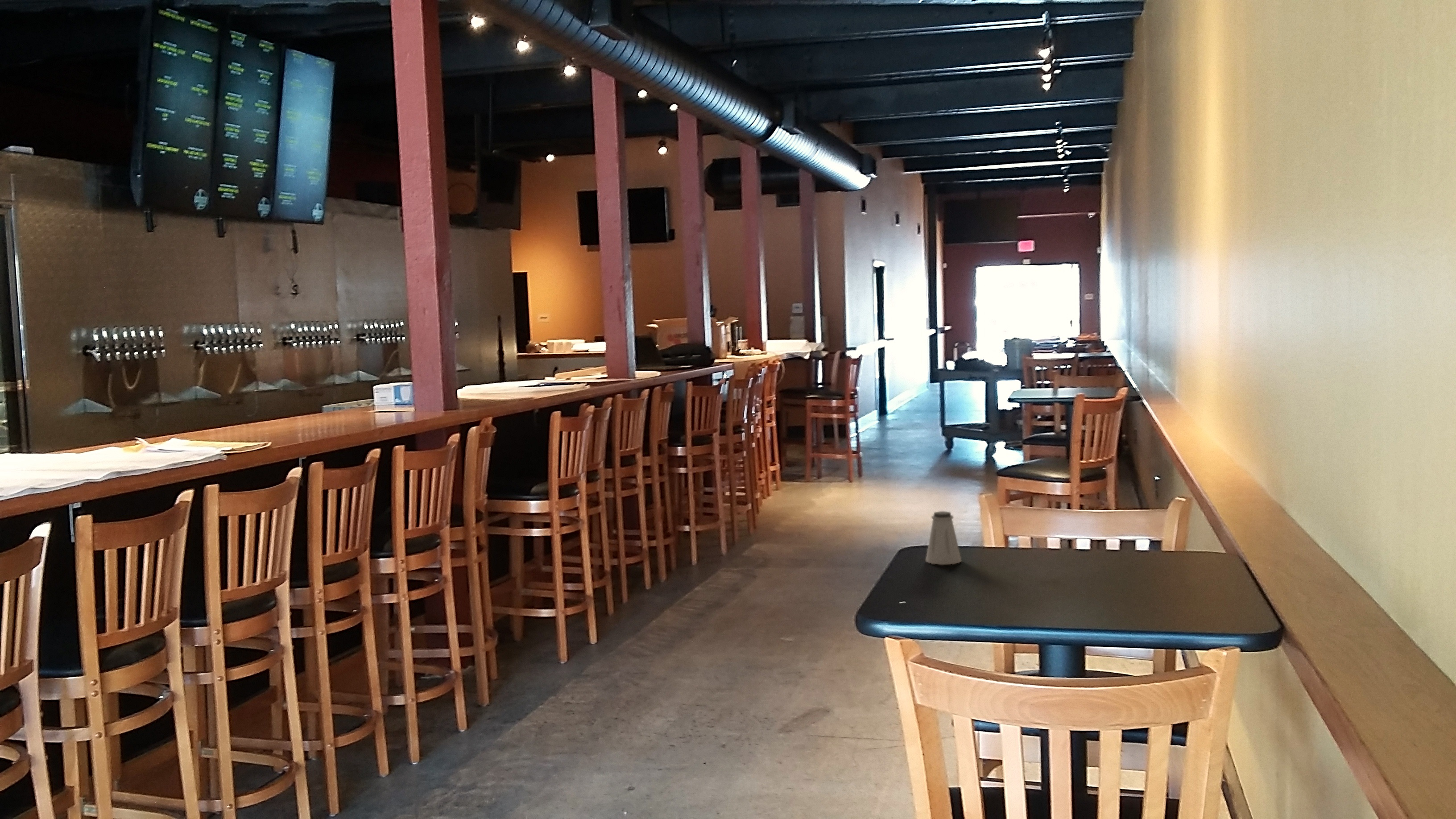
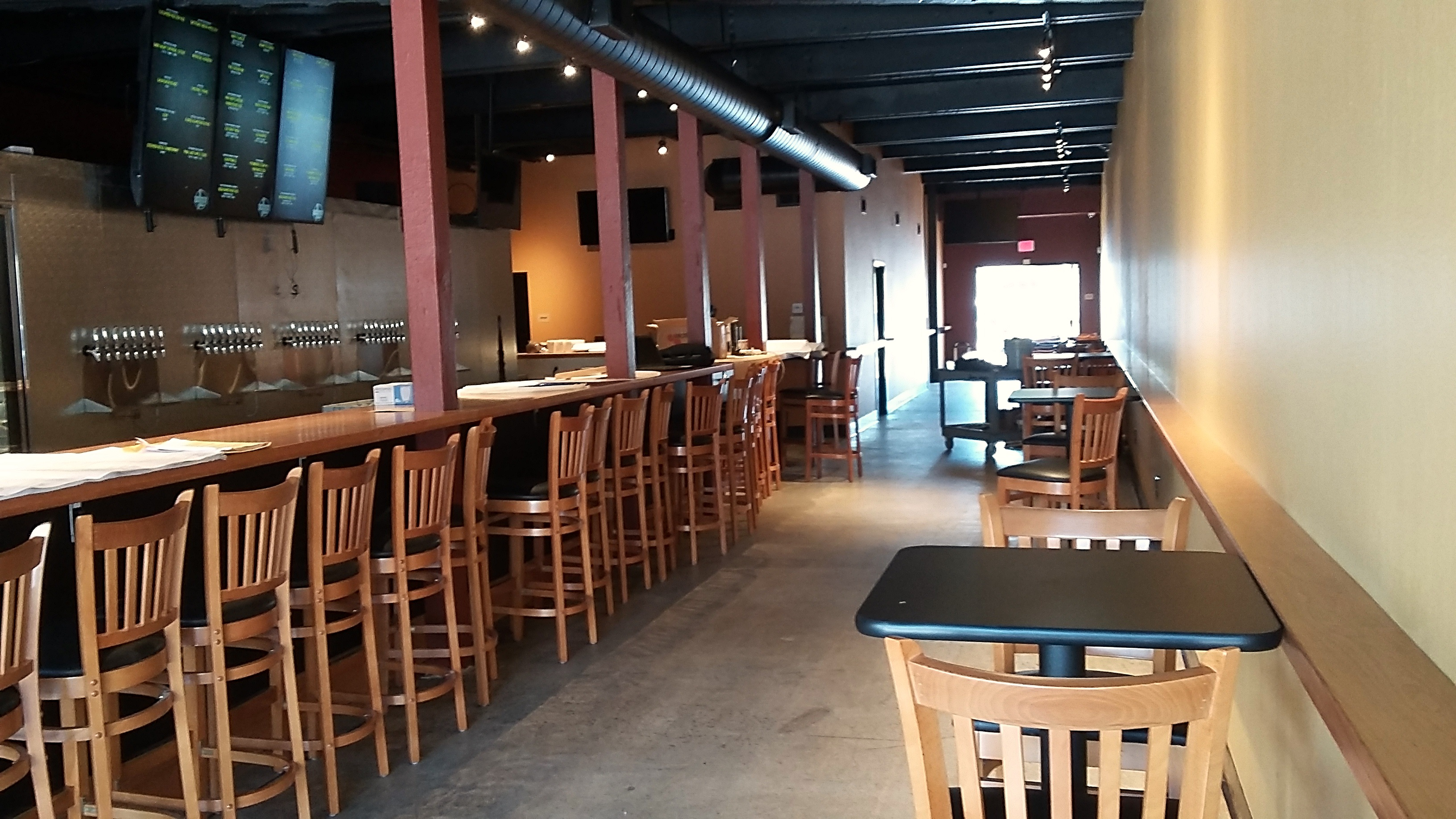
- saltshaker (943, 537)
